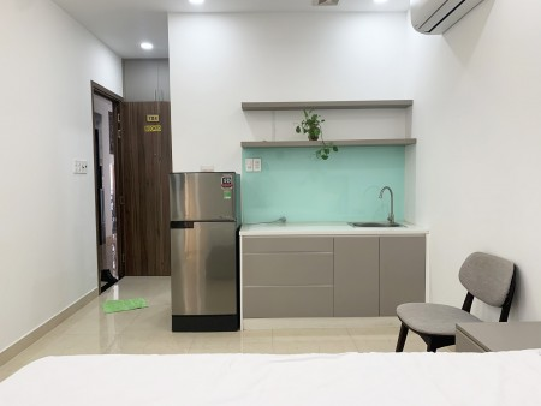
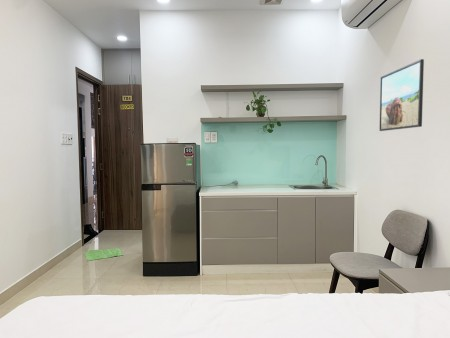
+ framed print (399, 99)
